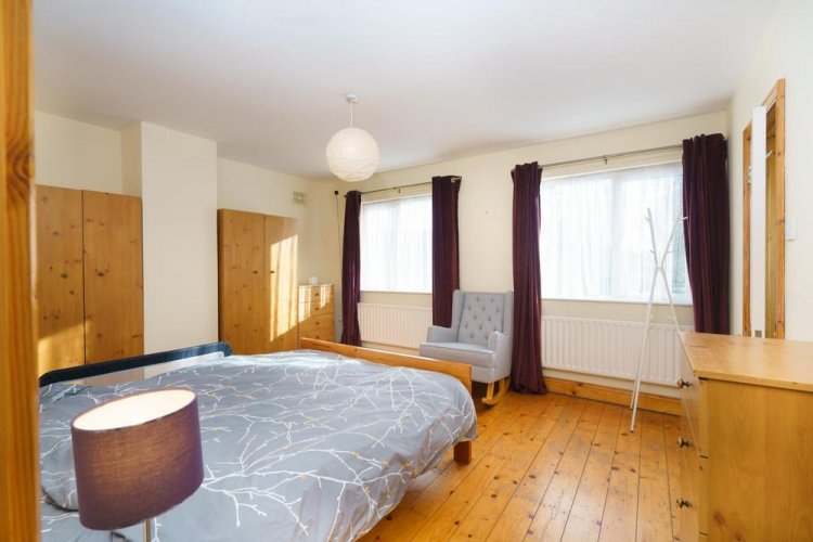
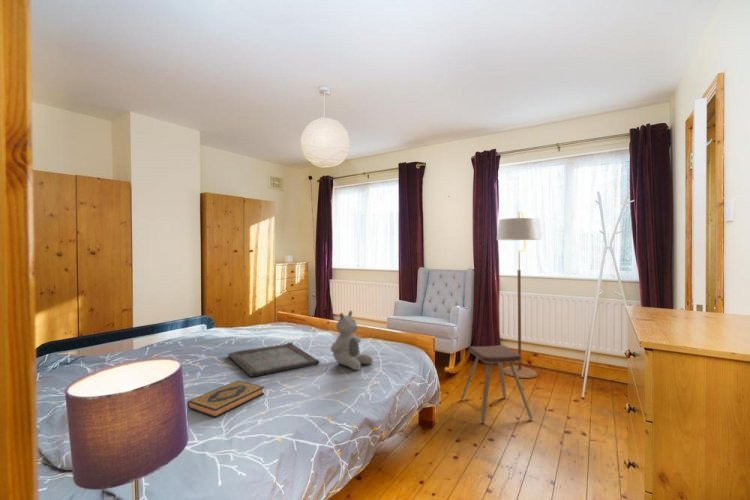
+ teddy bear (352, 338)
+ hardback book (227, 396)
+ serving tray (272, 357)
+ floor lamp (520, 291)
+ music stool (489, 379)
